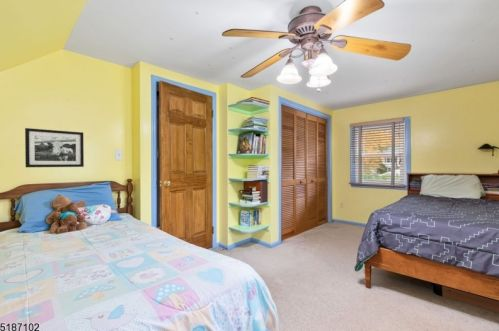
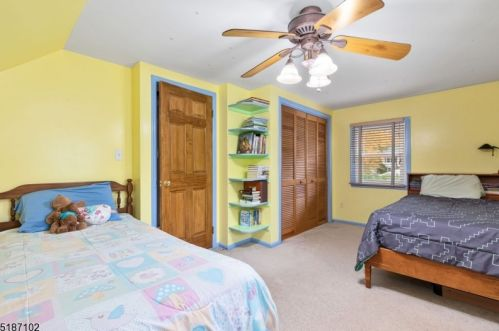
- picture frame (56, 148)
